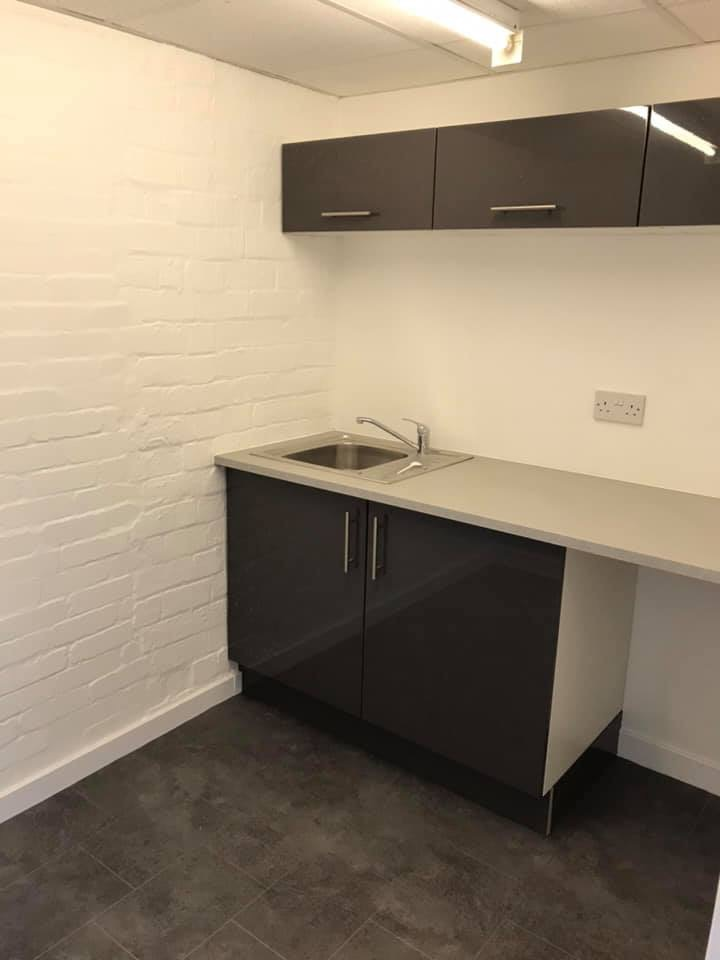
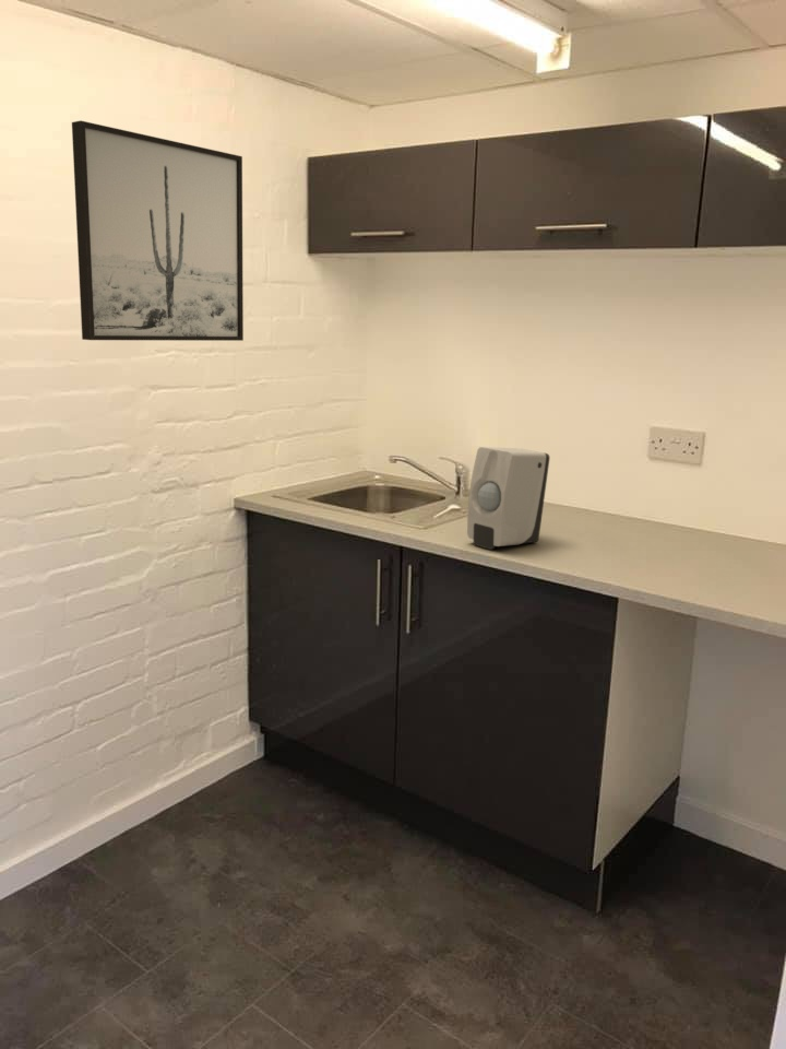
+ wall art (166, 243)
+ soap dispenser (507, 495)
